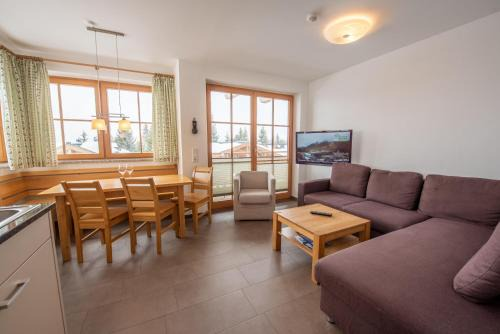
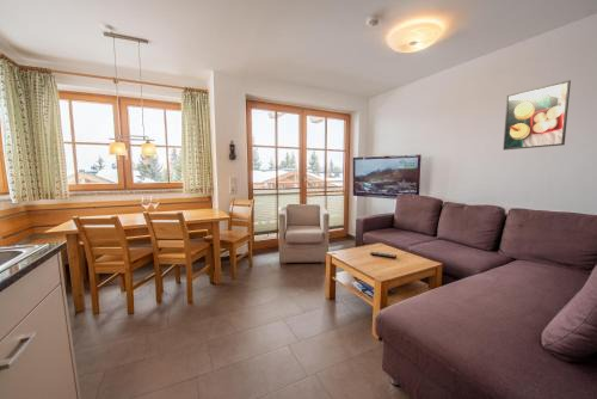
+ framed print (534, 118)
